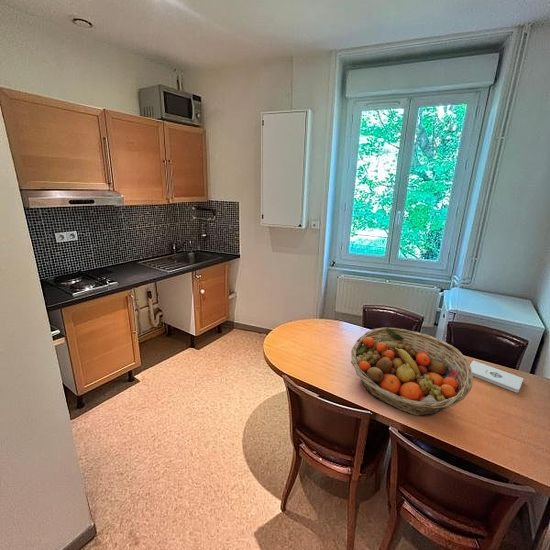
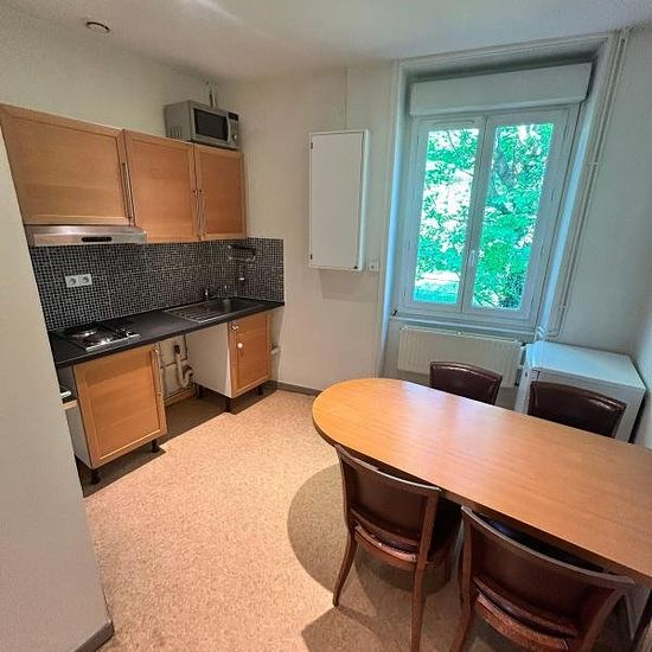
- fruit basket (405, 368)
- notepad (494, 375)
